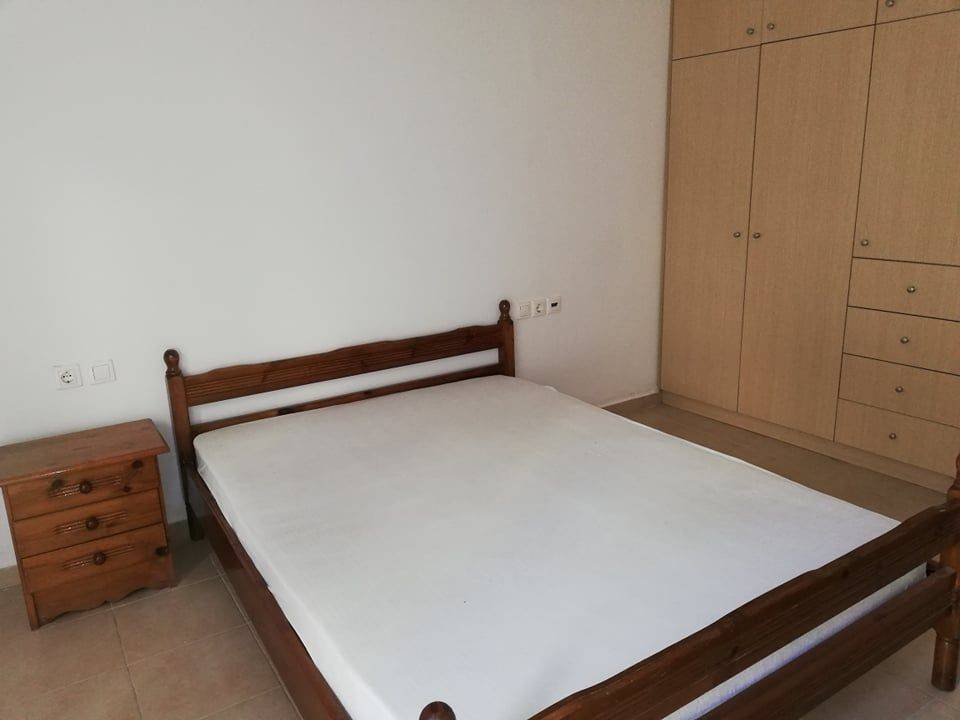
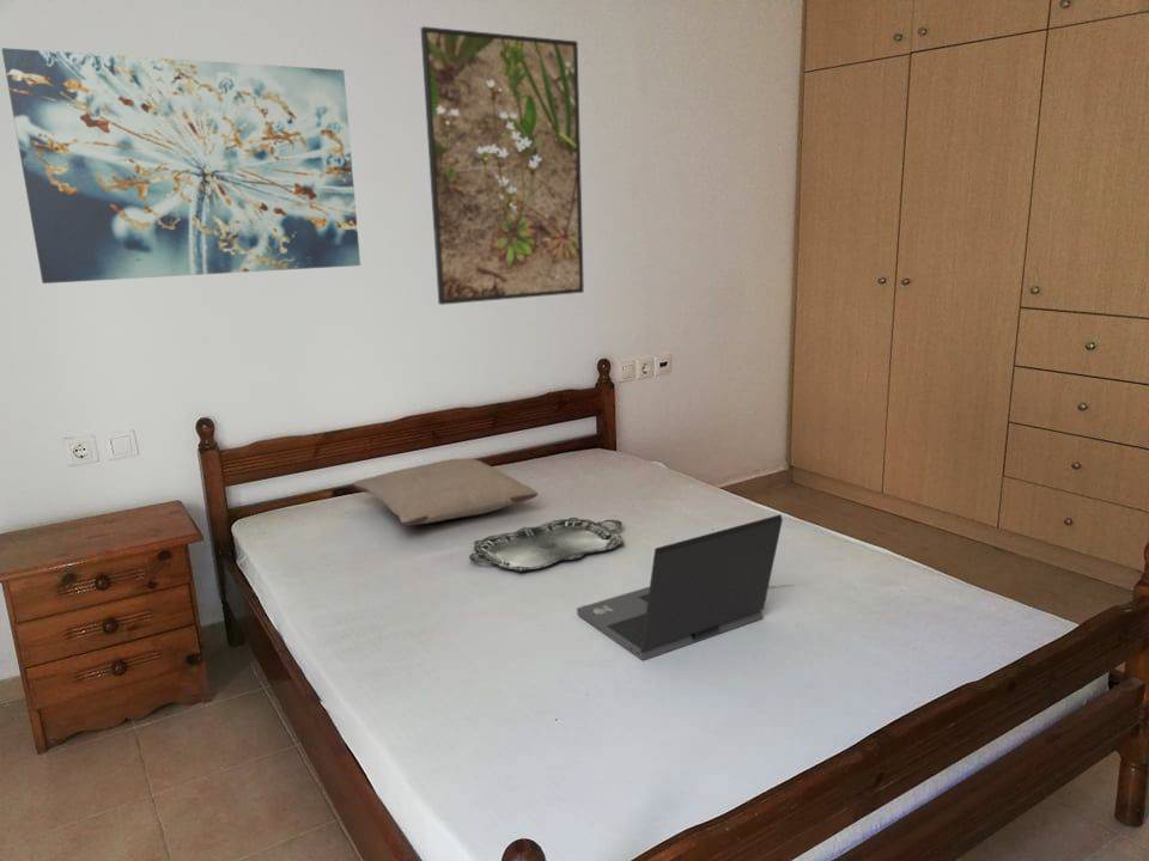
+ pillow (443, 490)
+ serving tray (548, 542)
+ wall art (201, 170)
+ laptop (675, 566)
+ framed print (509, 171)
